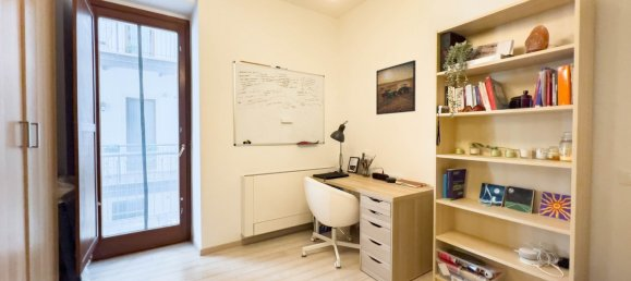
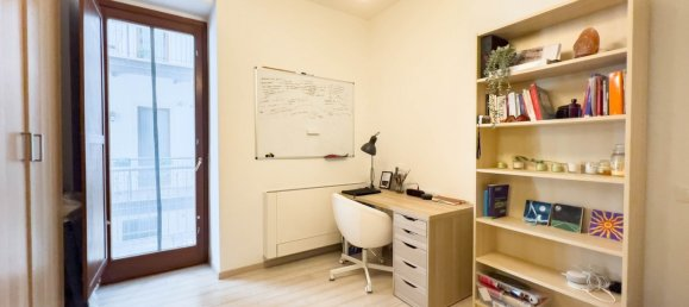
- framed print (393, 89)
